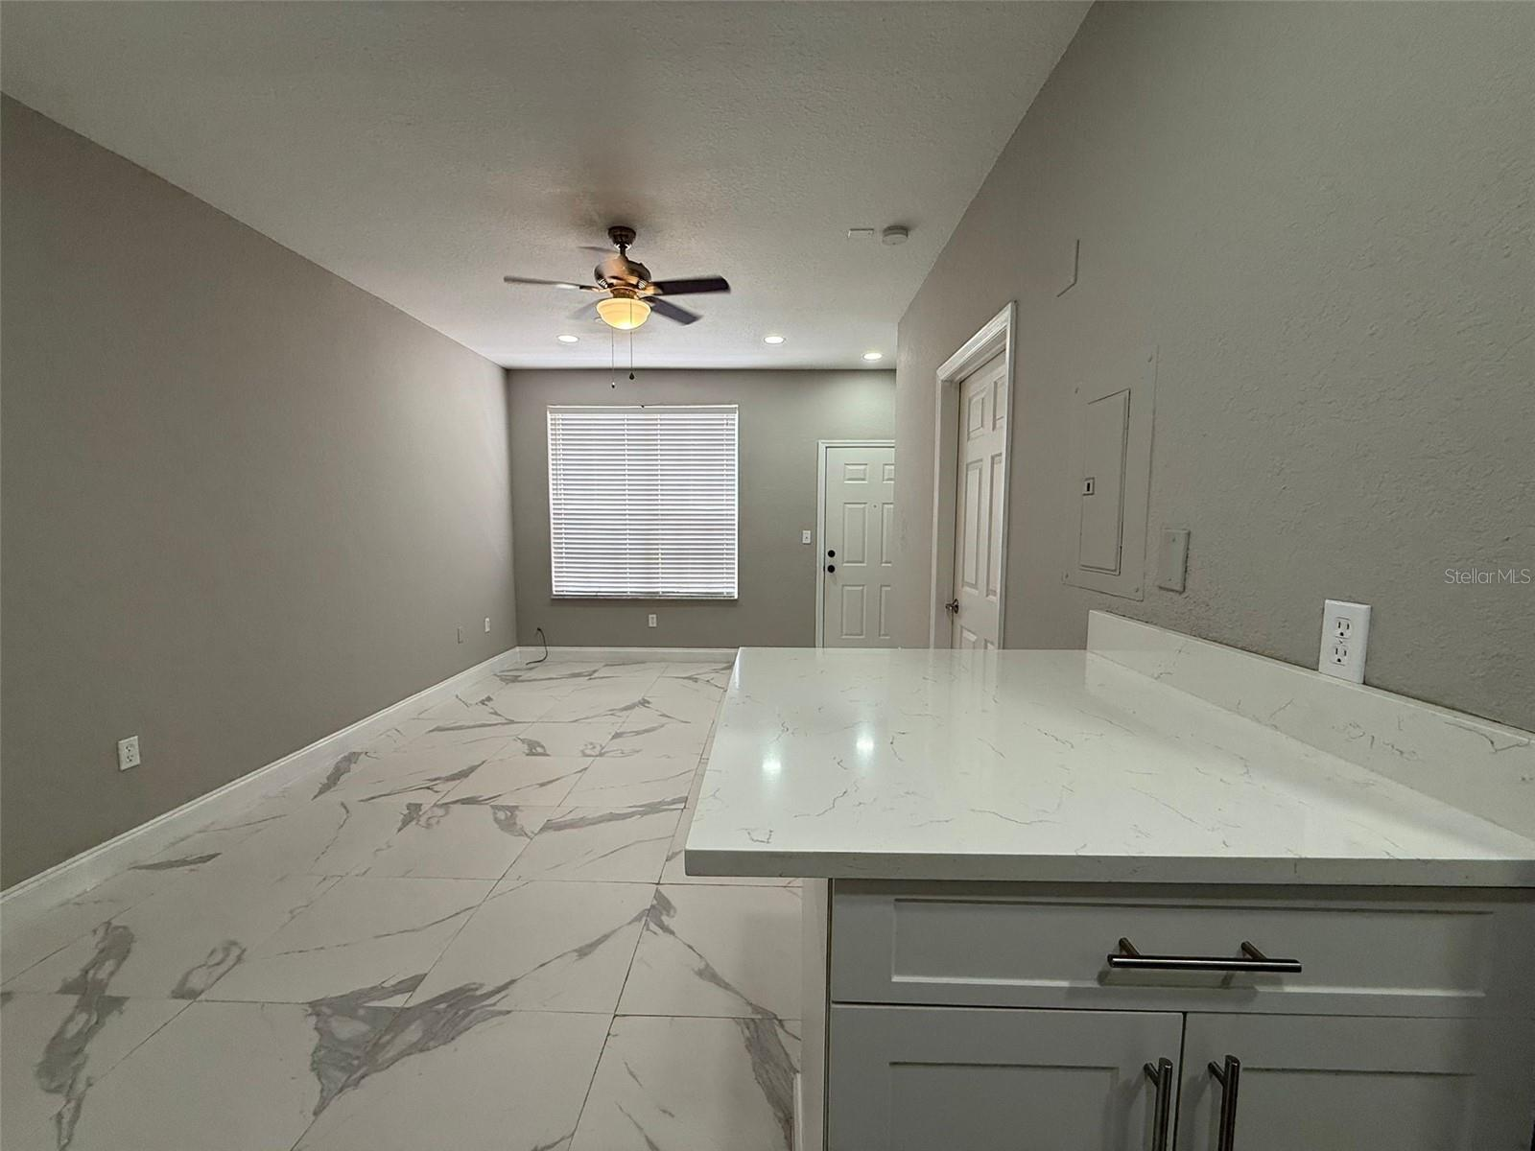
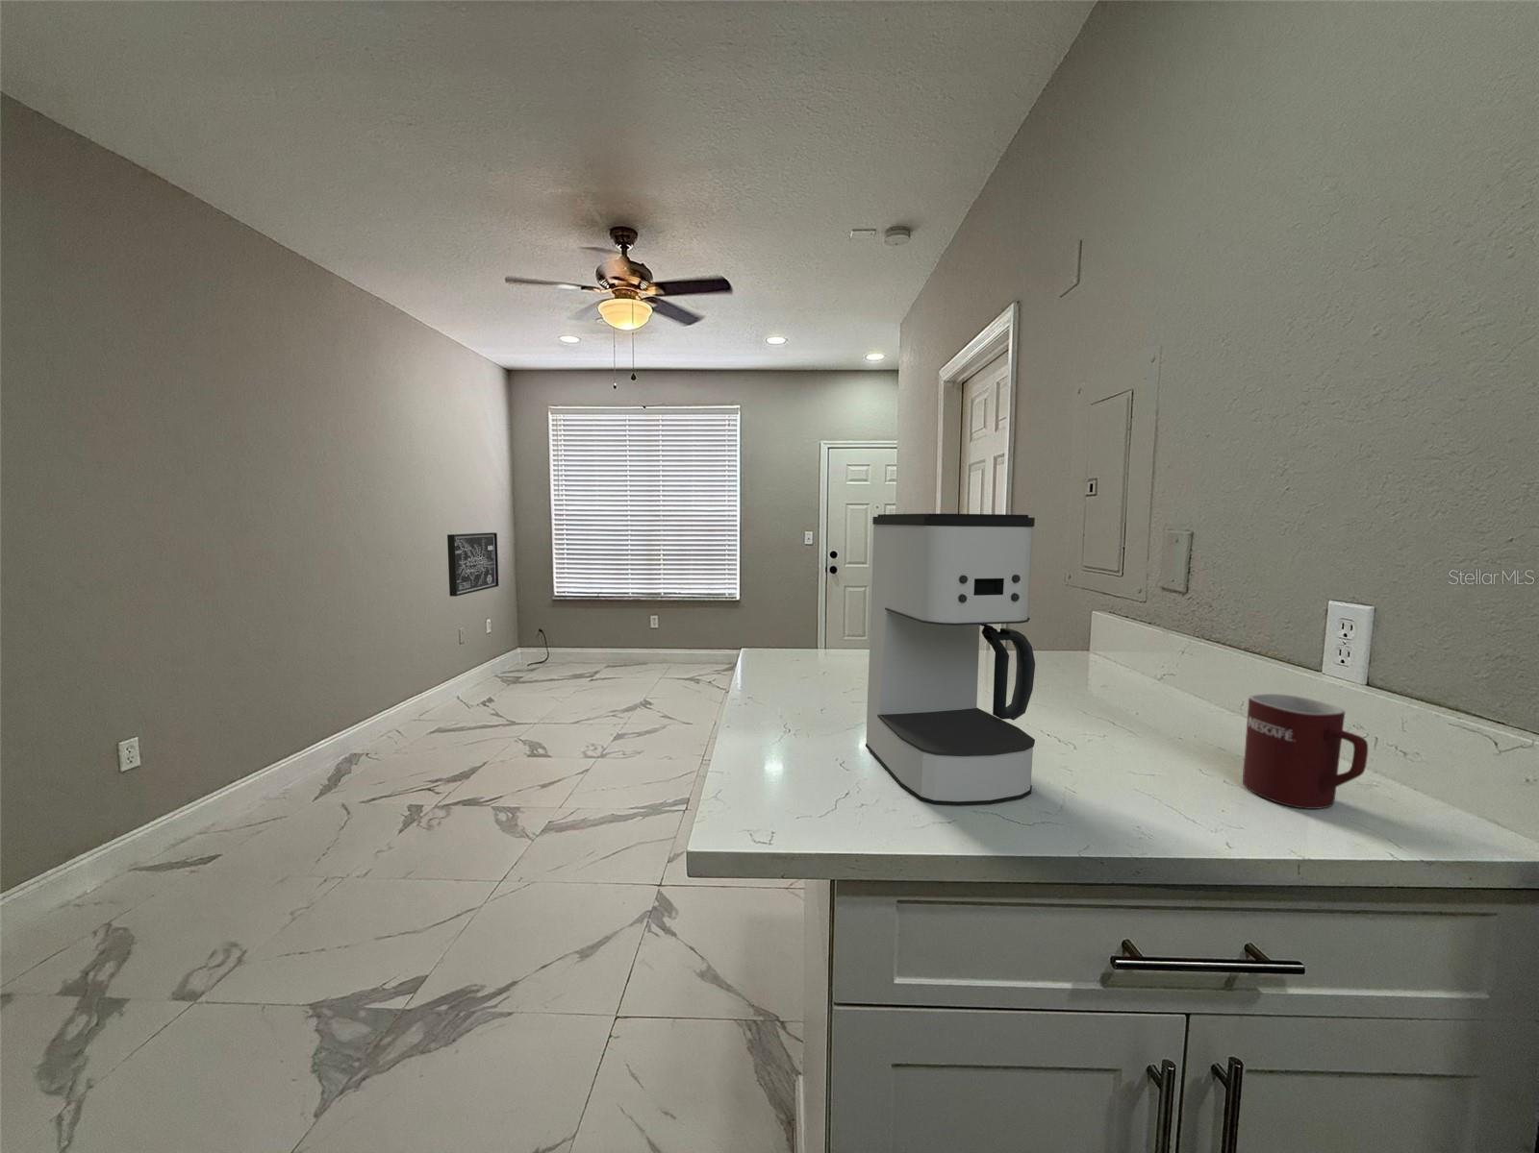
+ wall art (474, 562)
+ mug (1306, 755)
+ coffee maker (961, 644)
